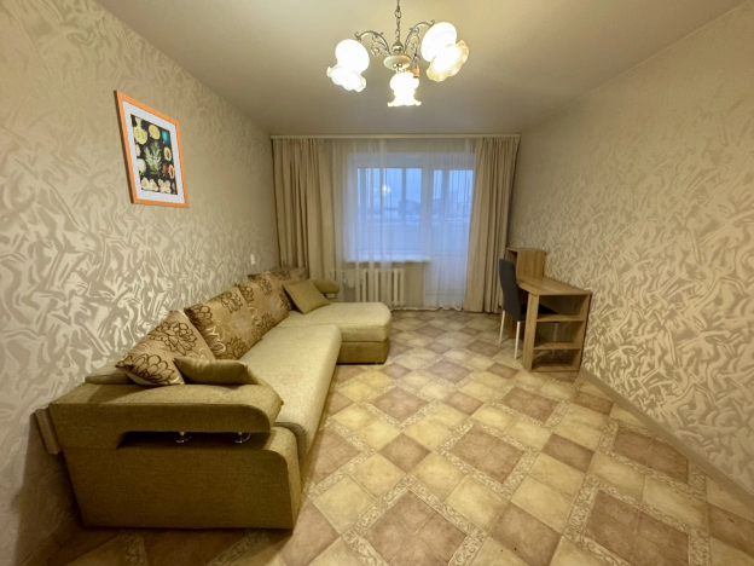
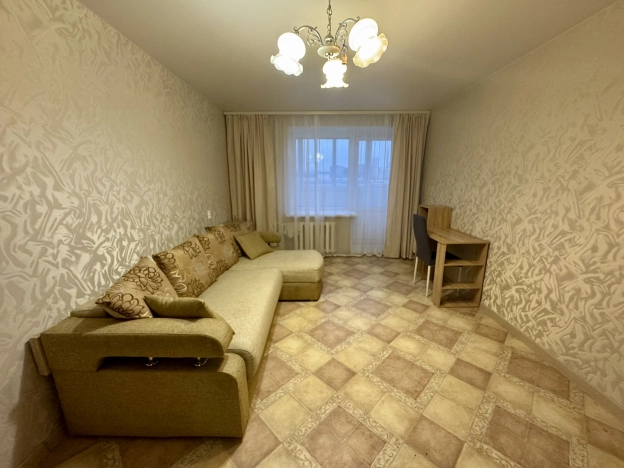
- wall art (157, 158)
